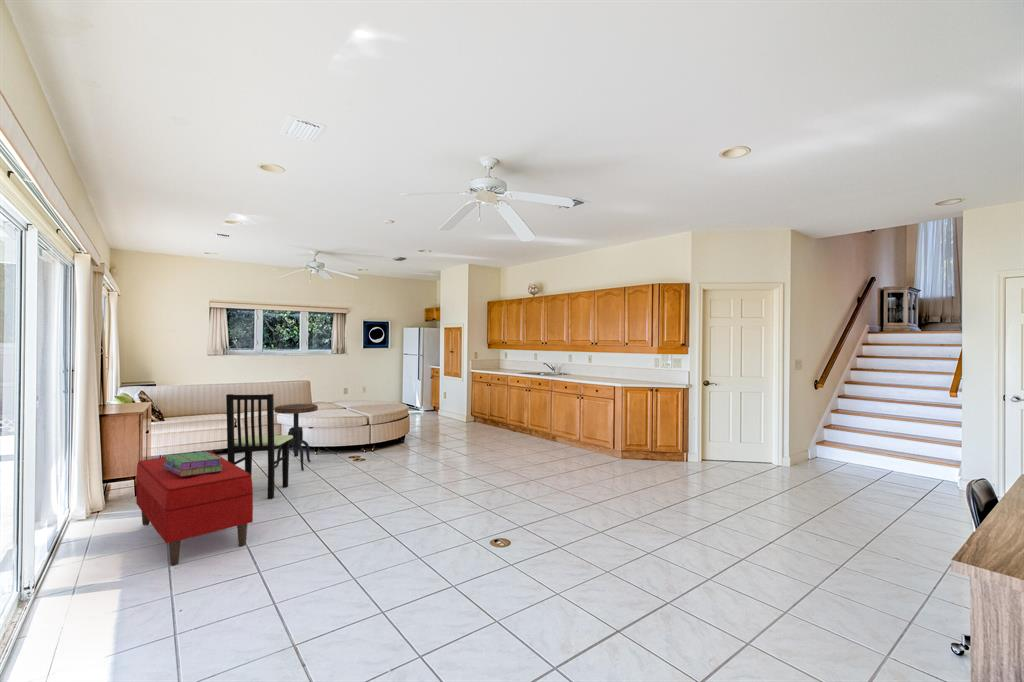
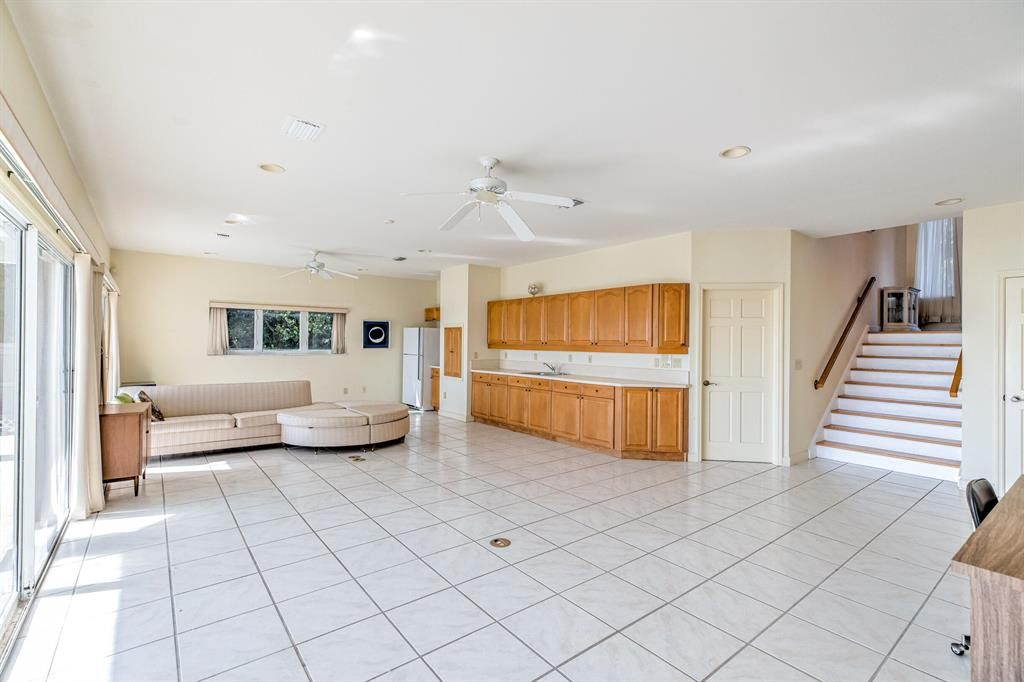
- side table (296, 436)
- bench (191, 500)
- dining chair (259, 442)
- stack of books (192, 464)
